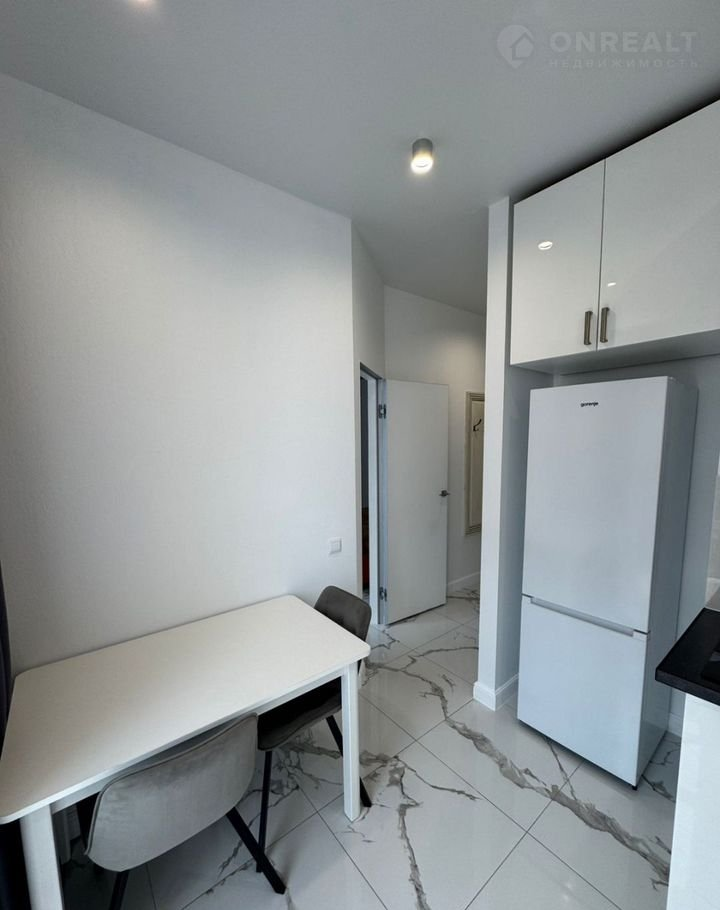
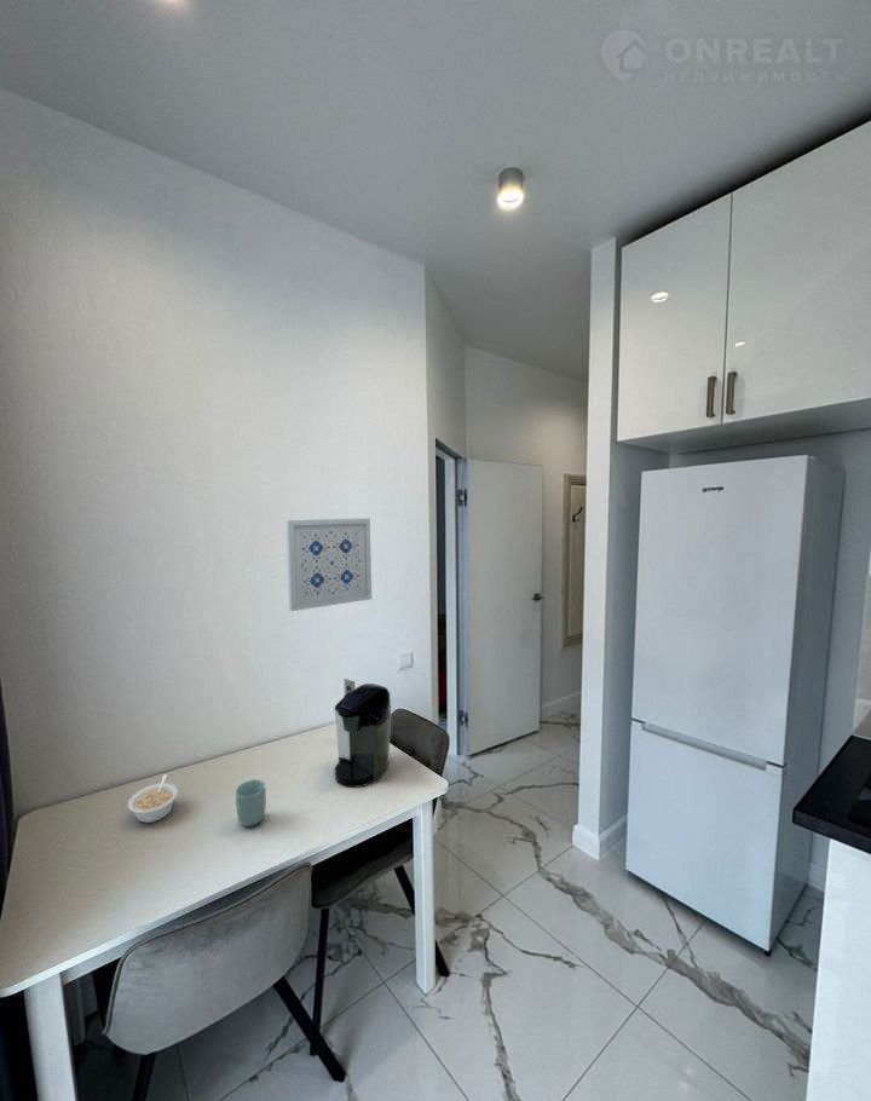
+ cup (250, 803)
+ coffee maker (352, 724)
+ wall art (330, 561)
+ legume (152, 802)
